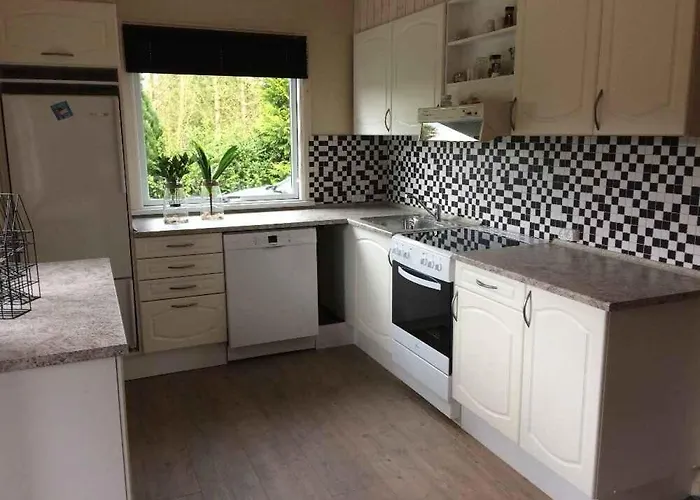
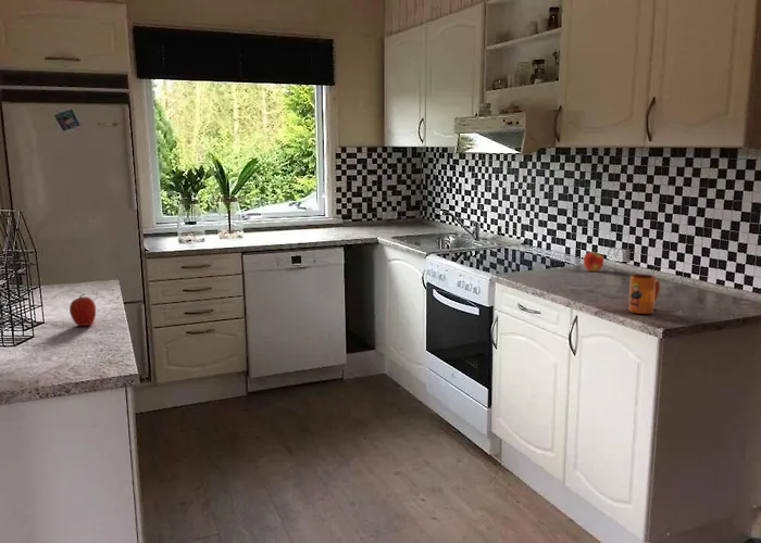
+ apple (592, 260)
+ mug (646, 293)
+ fruit (83, 308)
